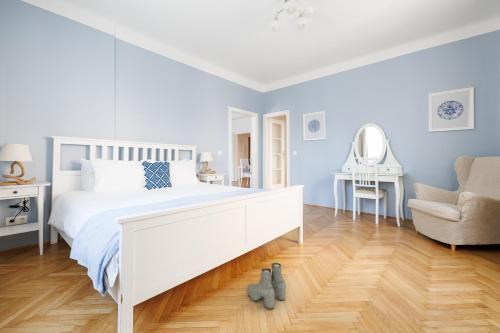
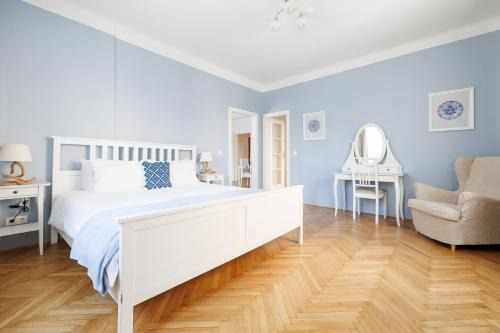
- boots (266, 280)
